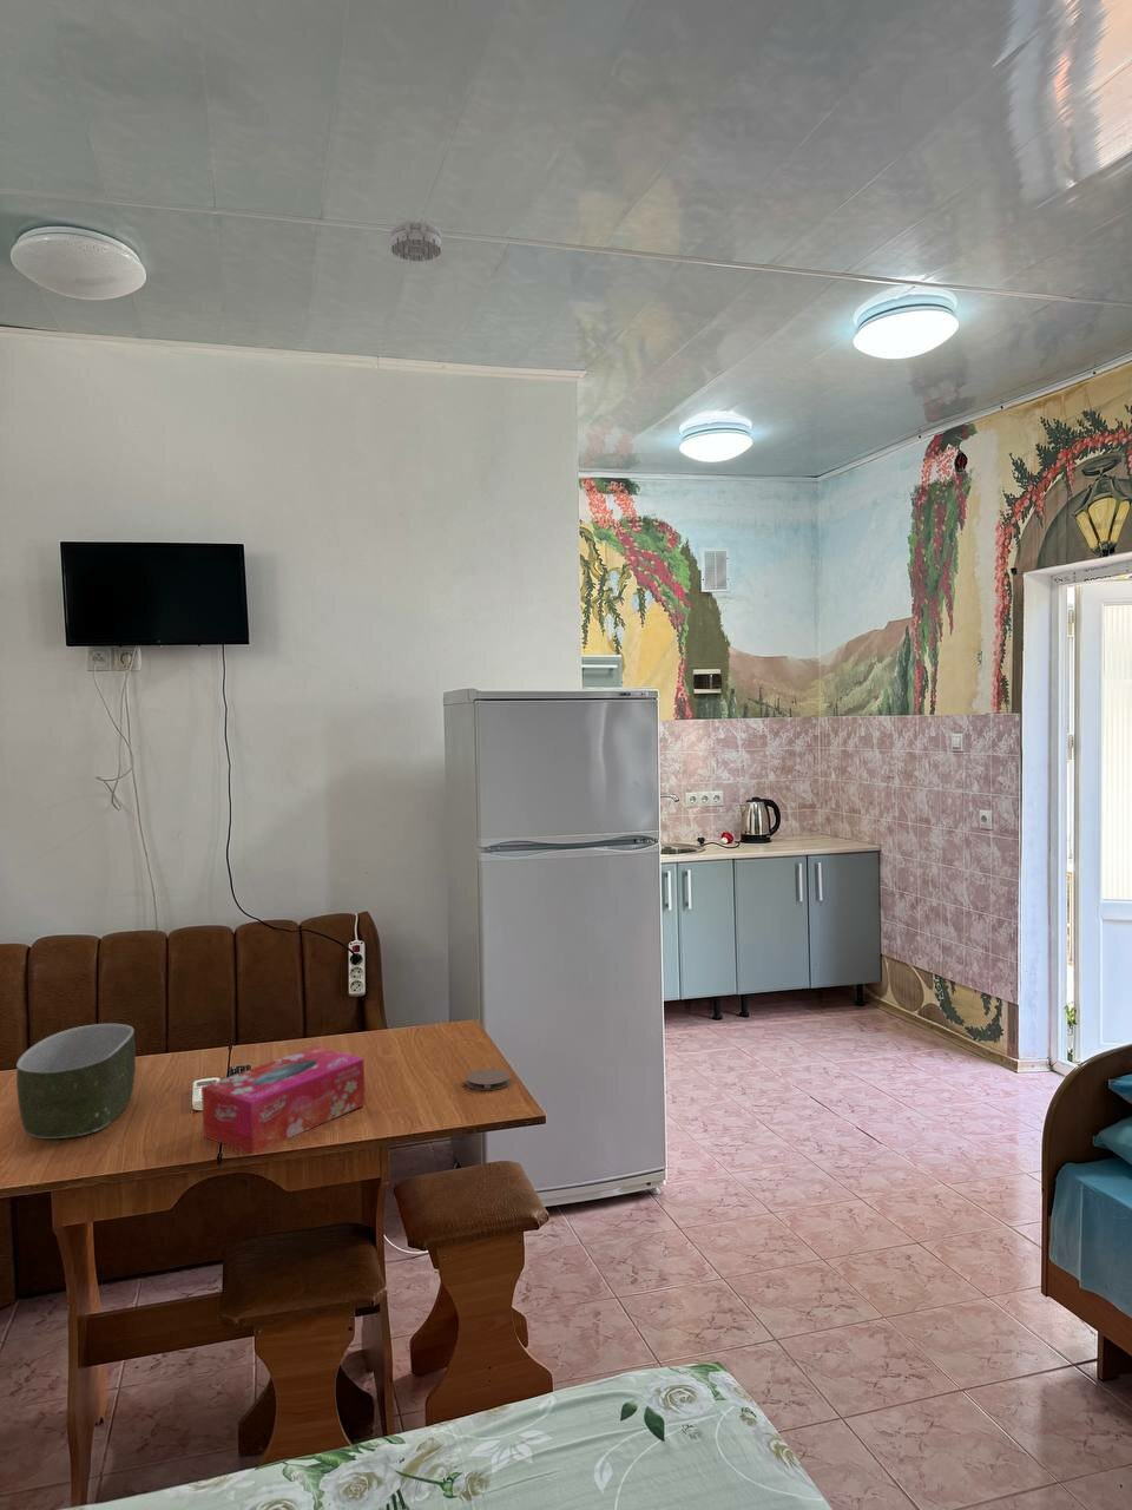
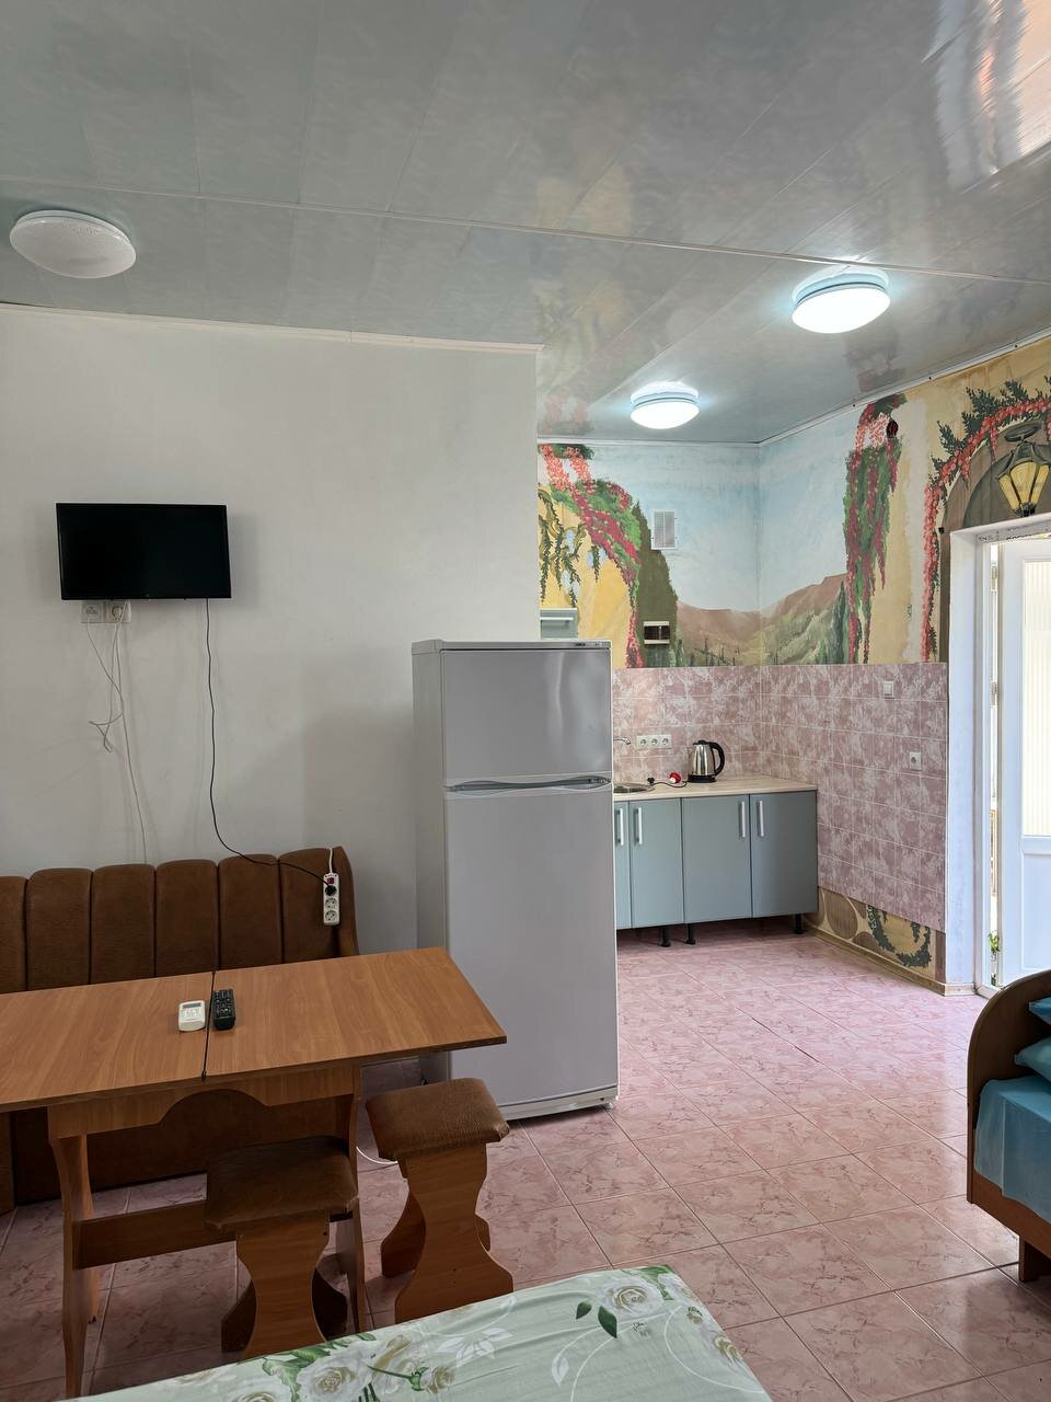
- smoke detector (415, 239)
- tissue box (285, 1096)
- bowl (77, 1081)
- coaster (489, 1078)
